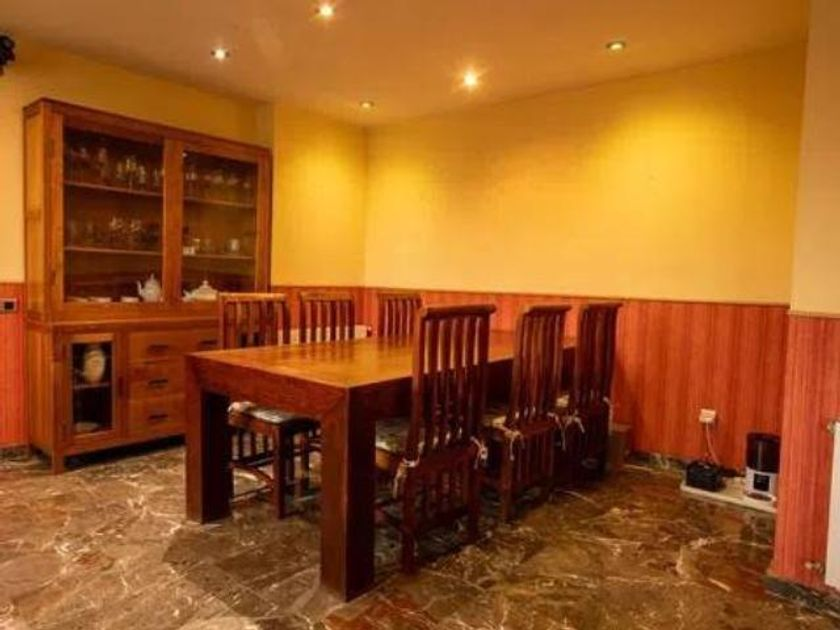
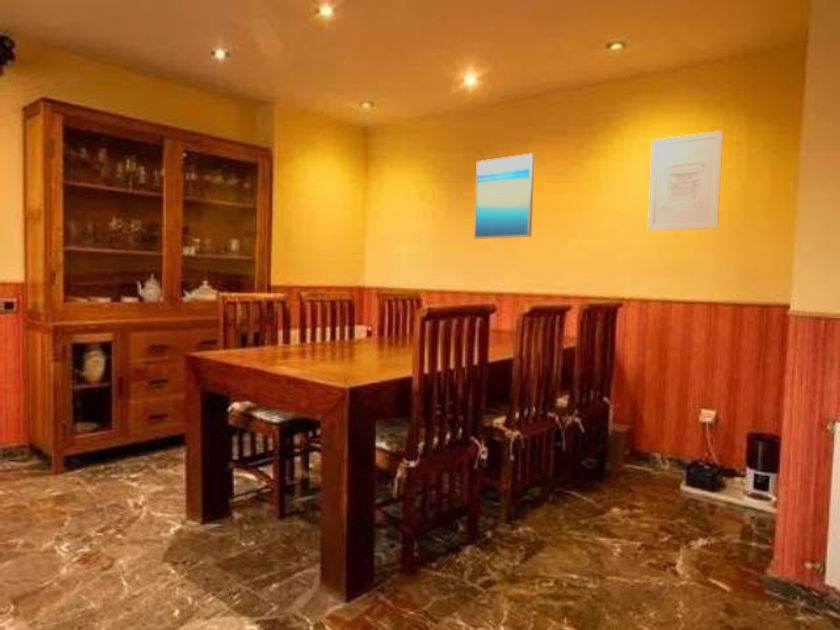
+ wall art (503, 197)
+ wall art (683, 182)
